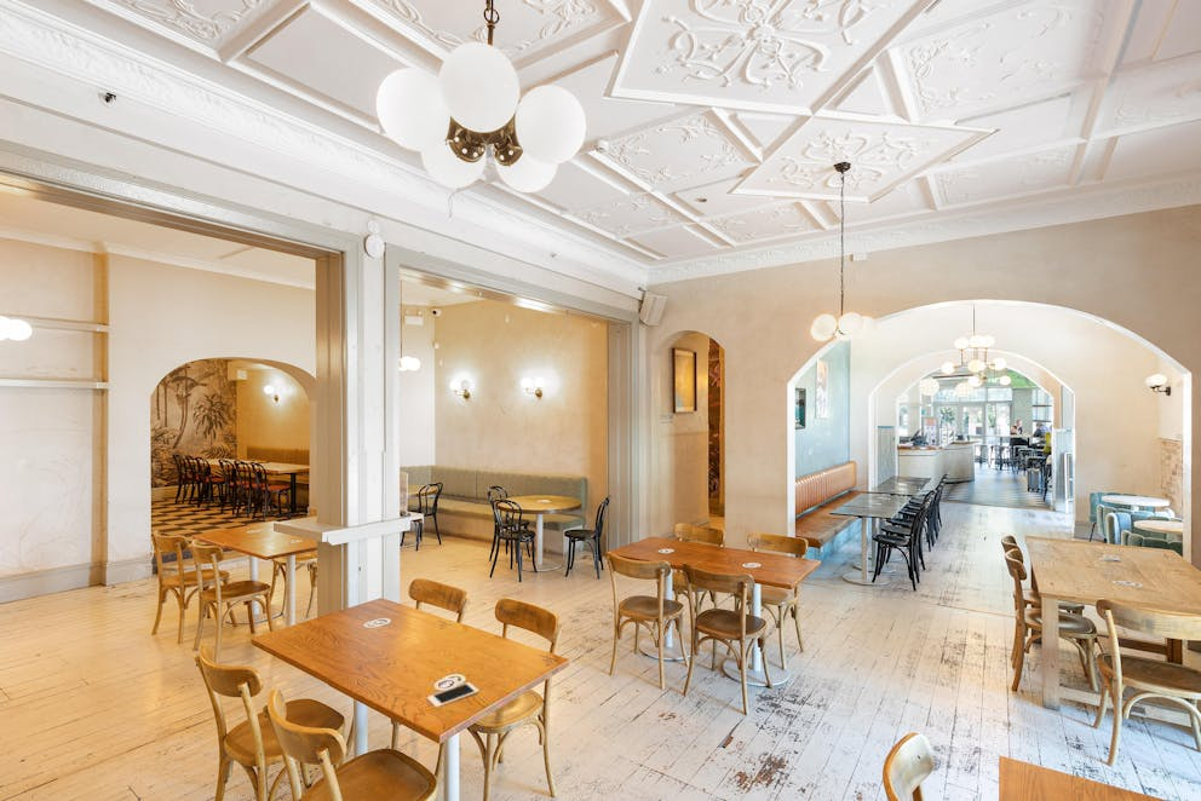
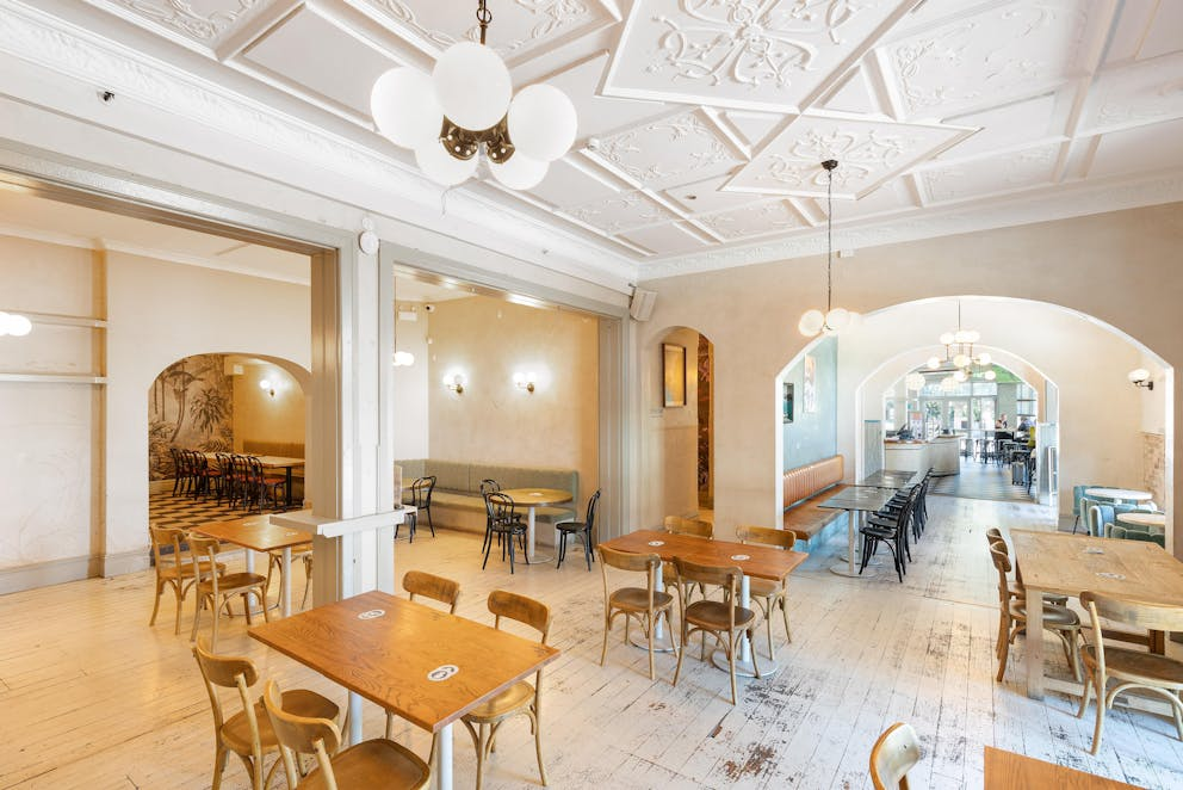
- cell phone (453, 695)
